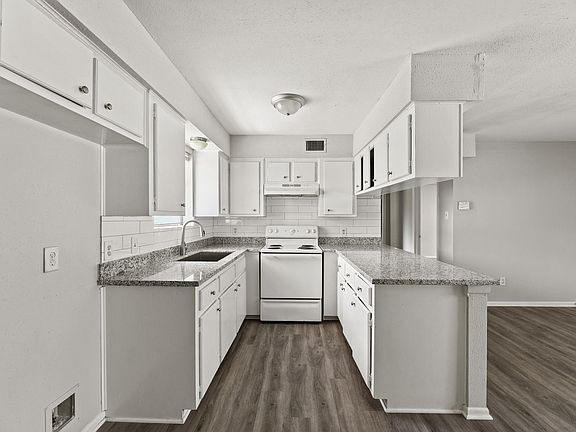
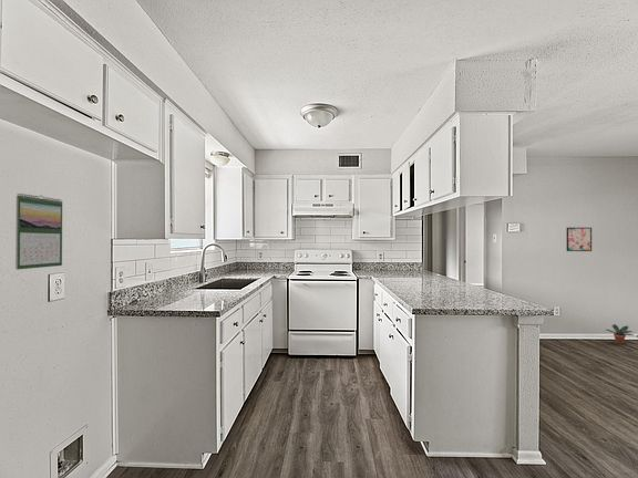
+ potted plant (619, 333)
+ calendar (40, 231)
+ wall art (578, 239)
